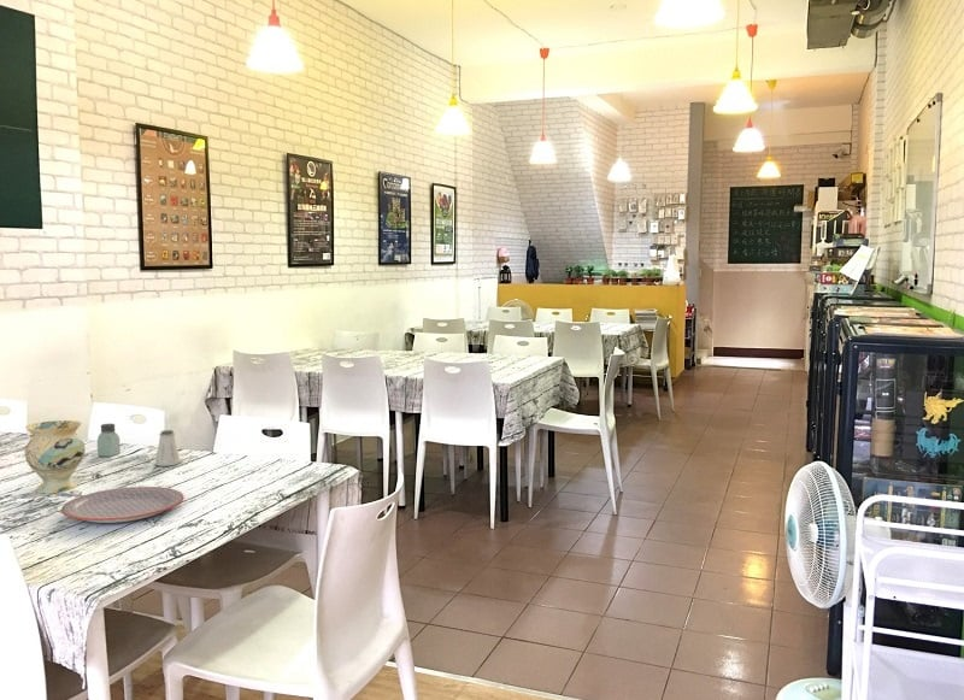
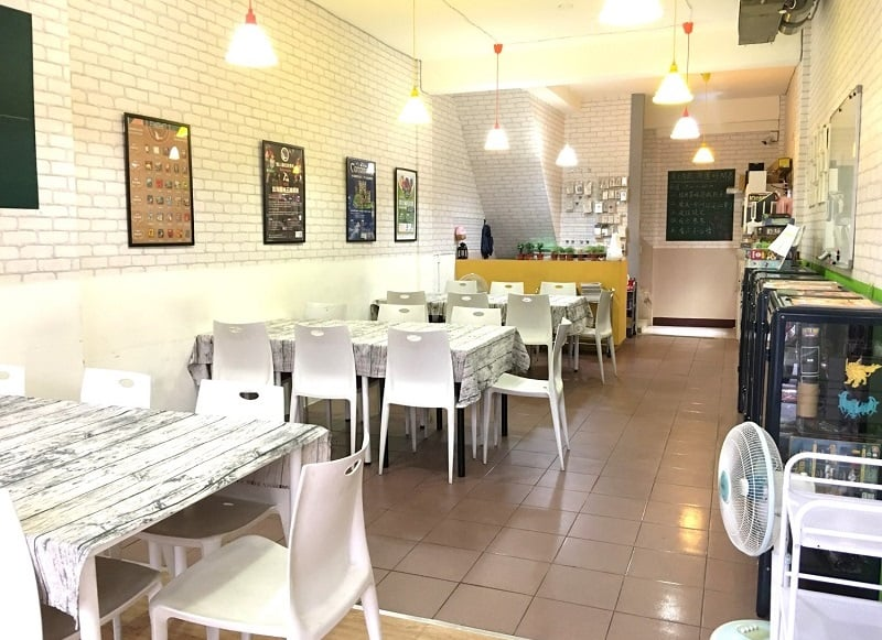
- plate (124, 506)
- vase (55, 457)
- saltshaker (108, 440)
- saltshaker (167, 447)
